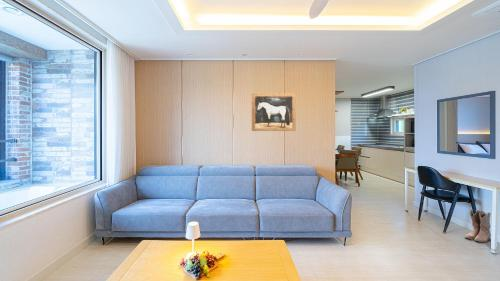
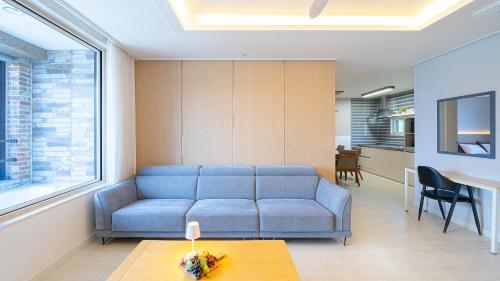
- boots (477, 224)
- wall art (273, 112)
